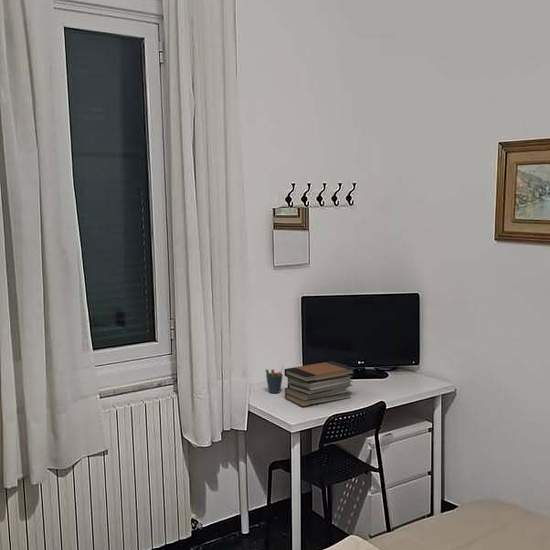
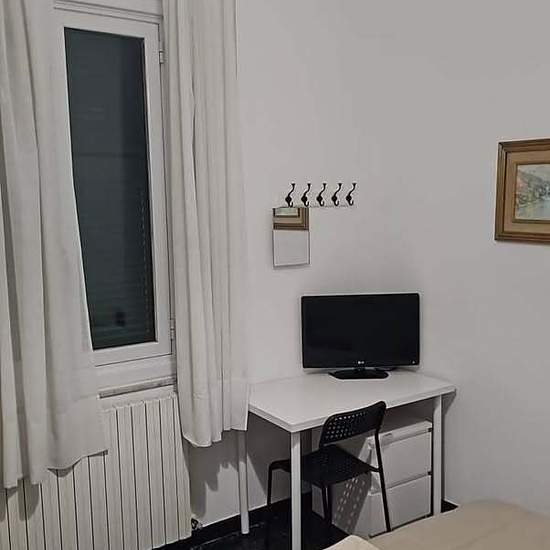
- book stack (319, 383)
- pen holder (274, 378)
